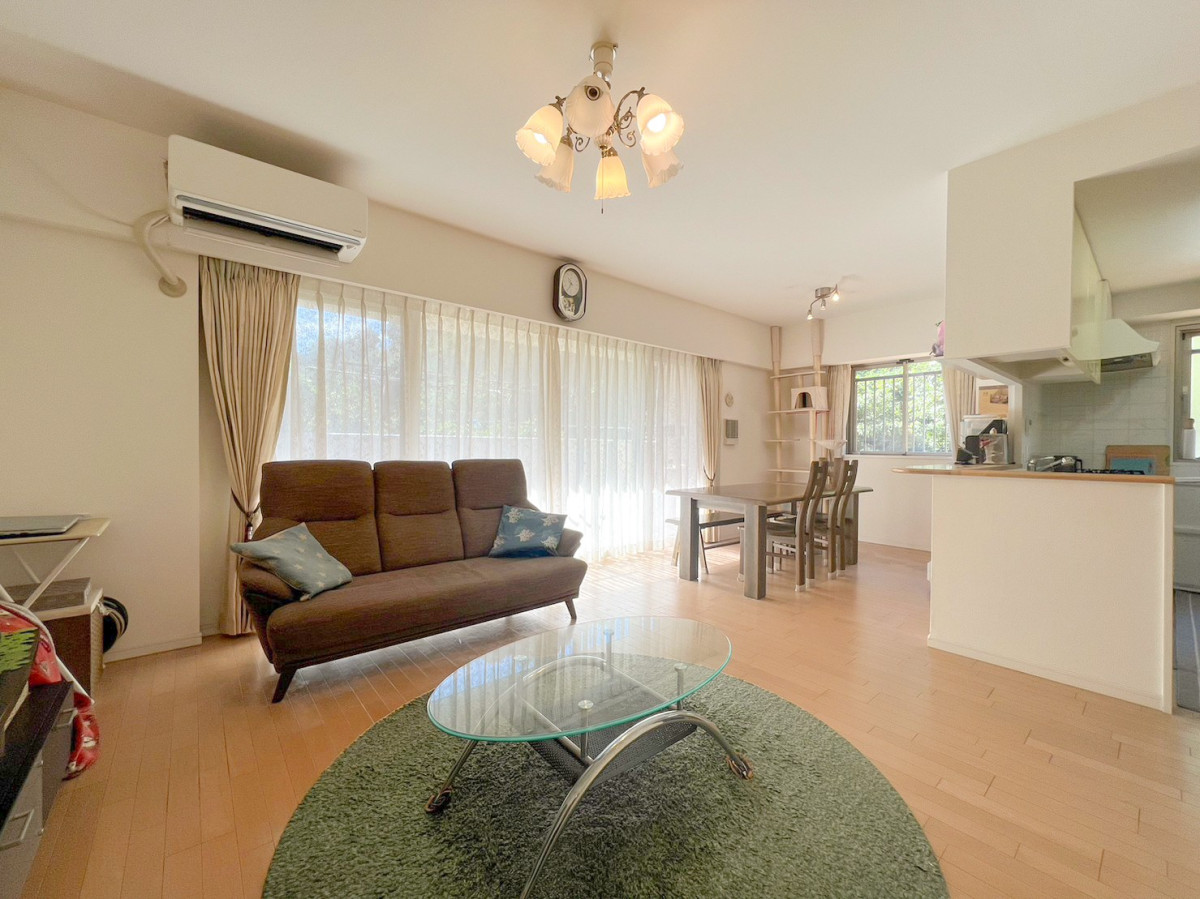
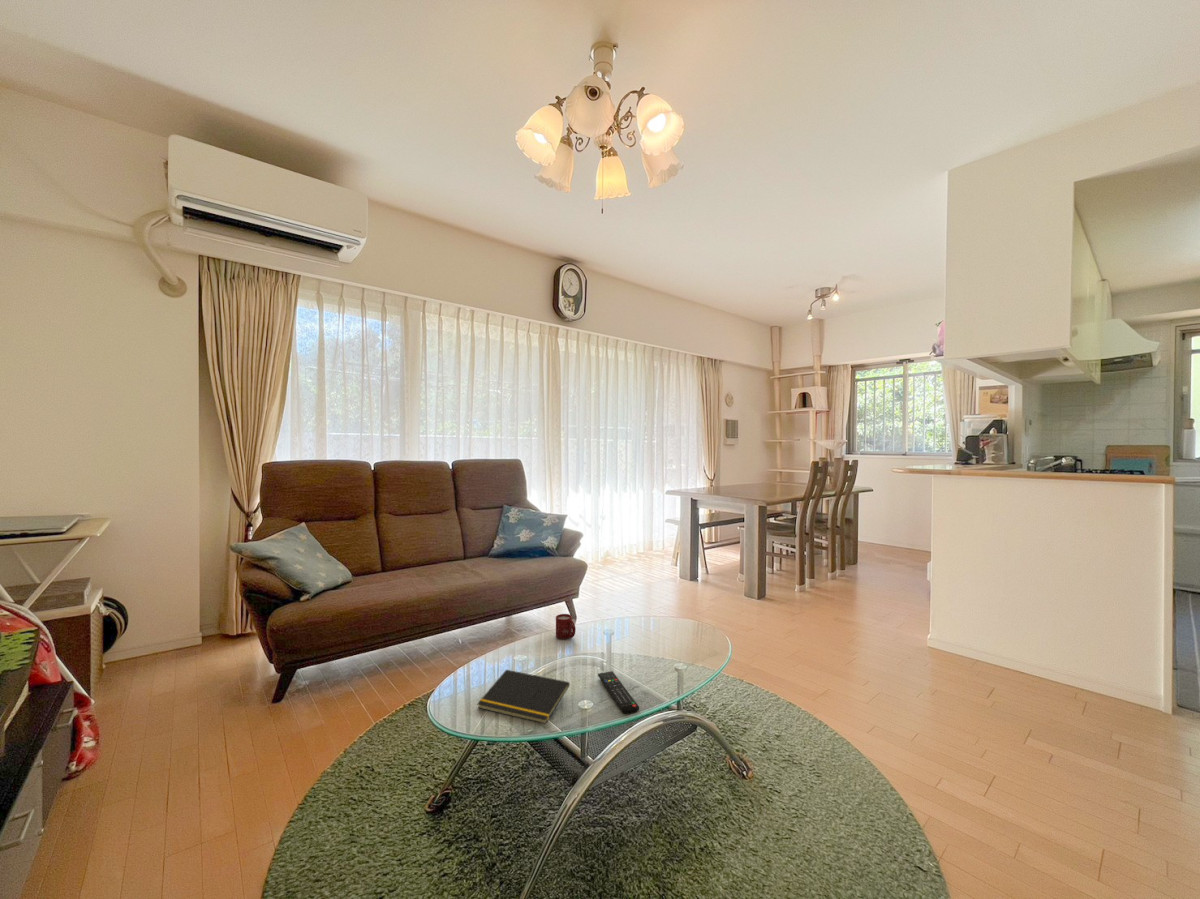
+ cup (566, 627)
+ notepad (524, 694)
+ remote control (617, 691)
